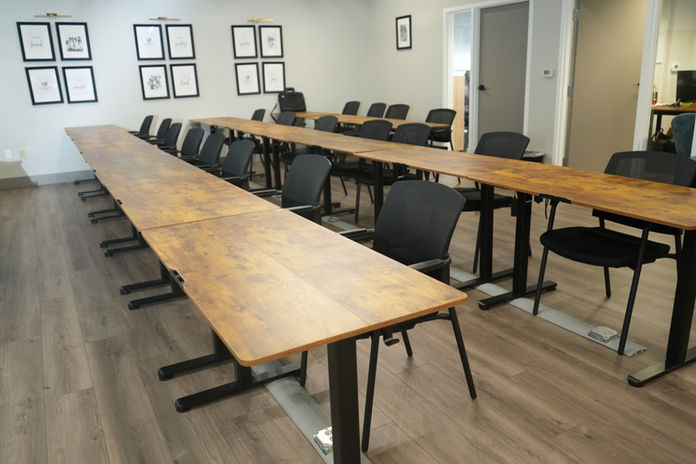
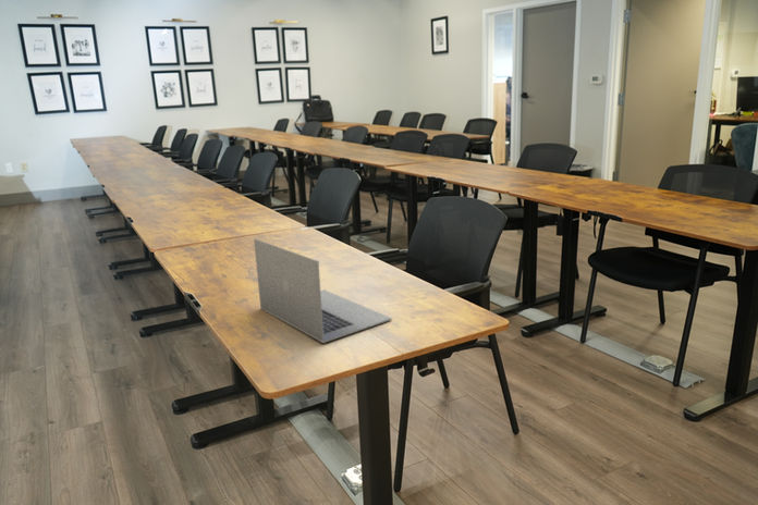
+ laptop (319, 278)
